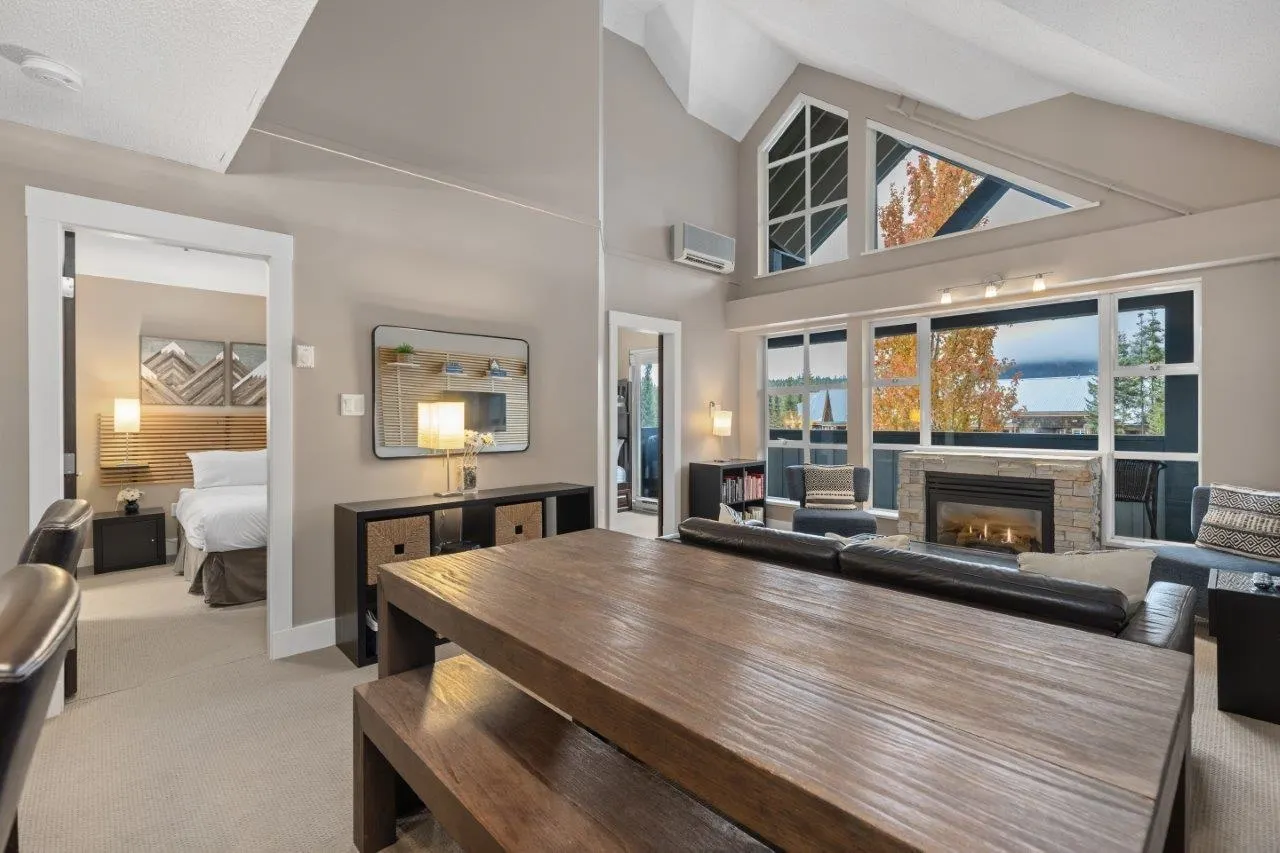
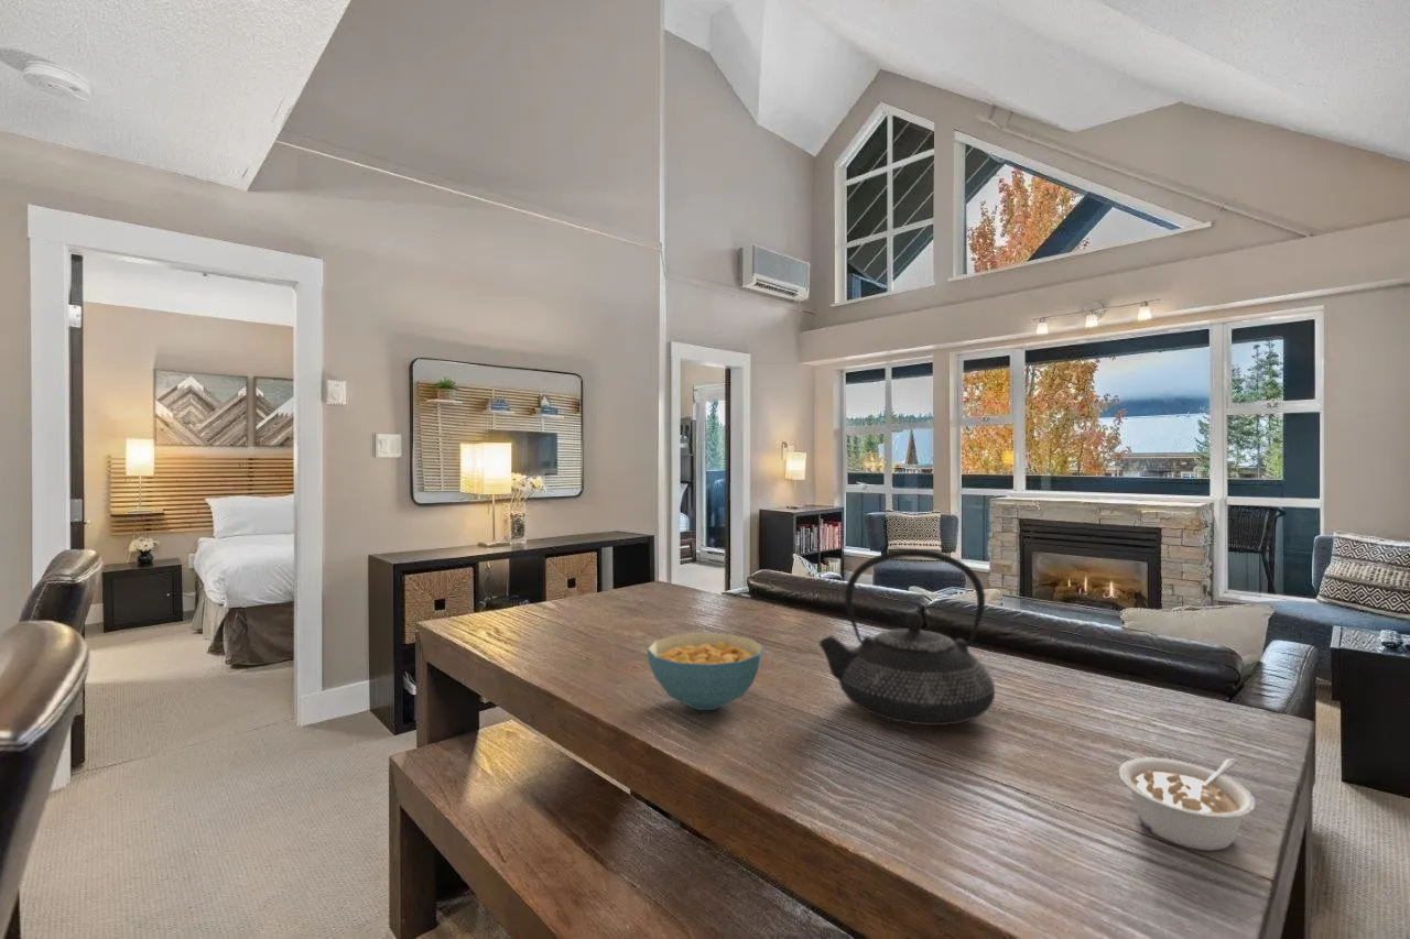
+ cereal bowl (705, 675)
+ legume (1183, 799)
+ teapot (903, 630)
